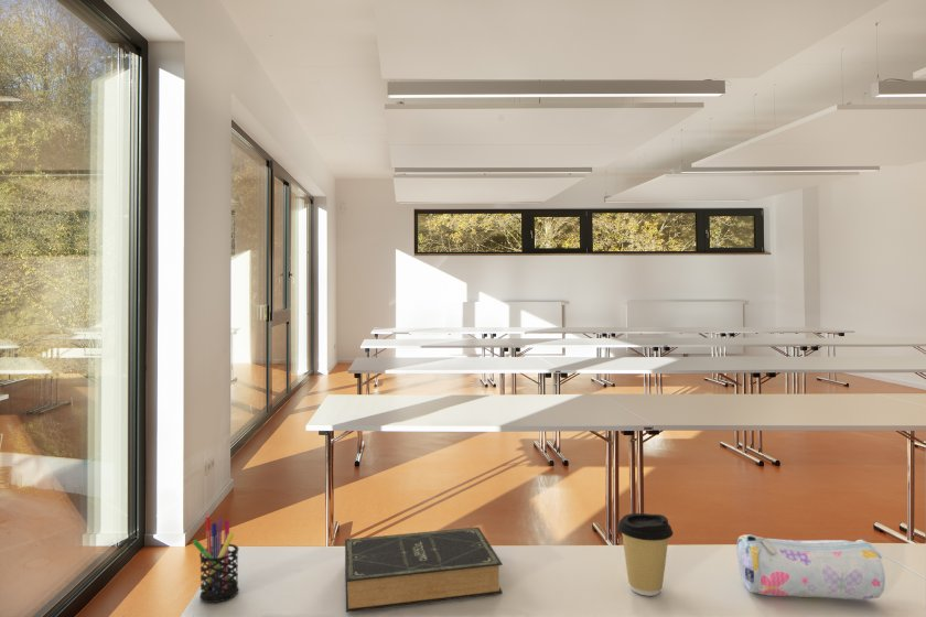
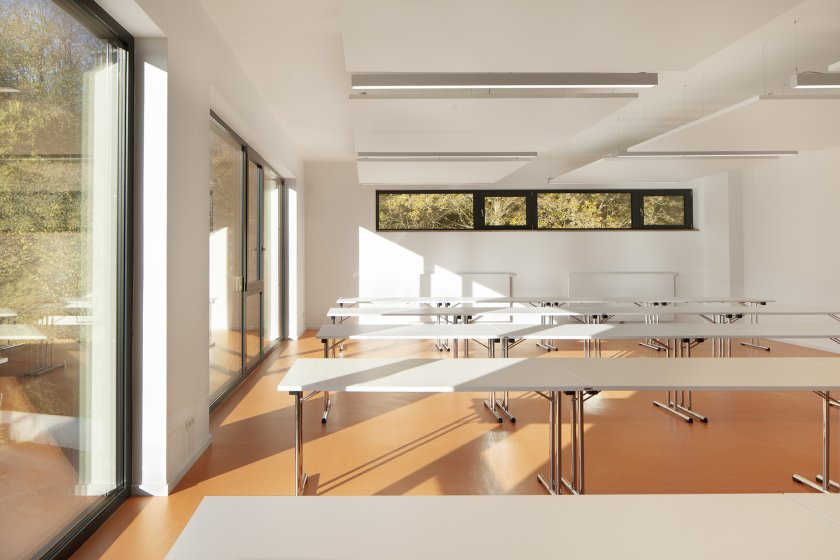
- book (419, 564)
- pencil case (806, 564)
- pen holder (214, 558)
- coffee cup (645, 553)
